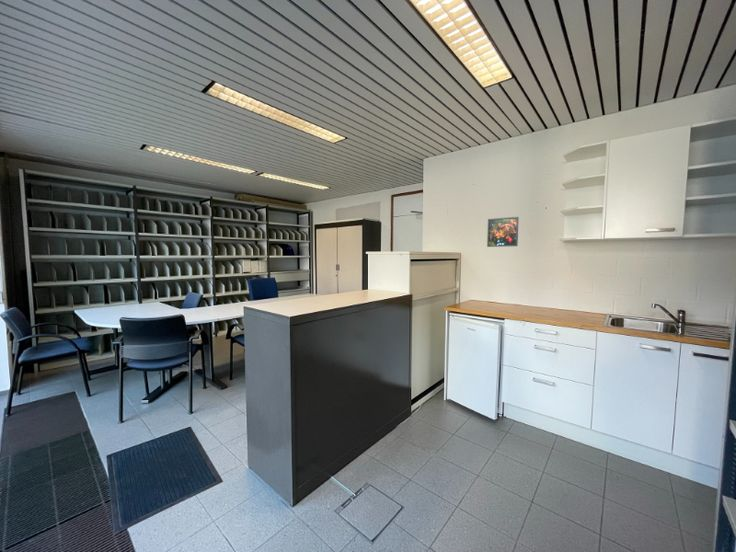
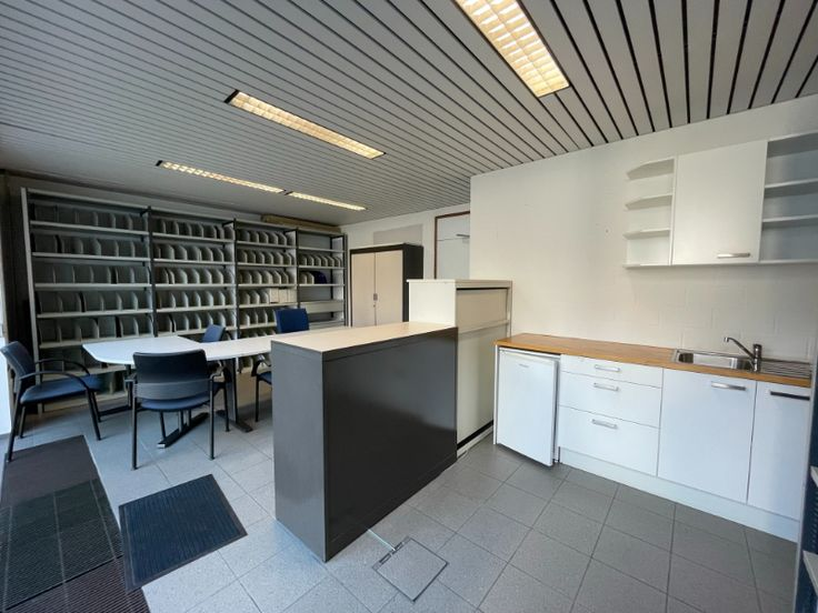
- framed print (502, 232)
